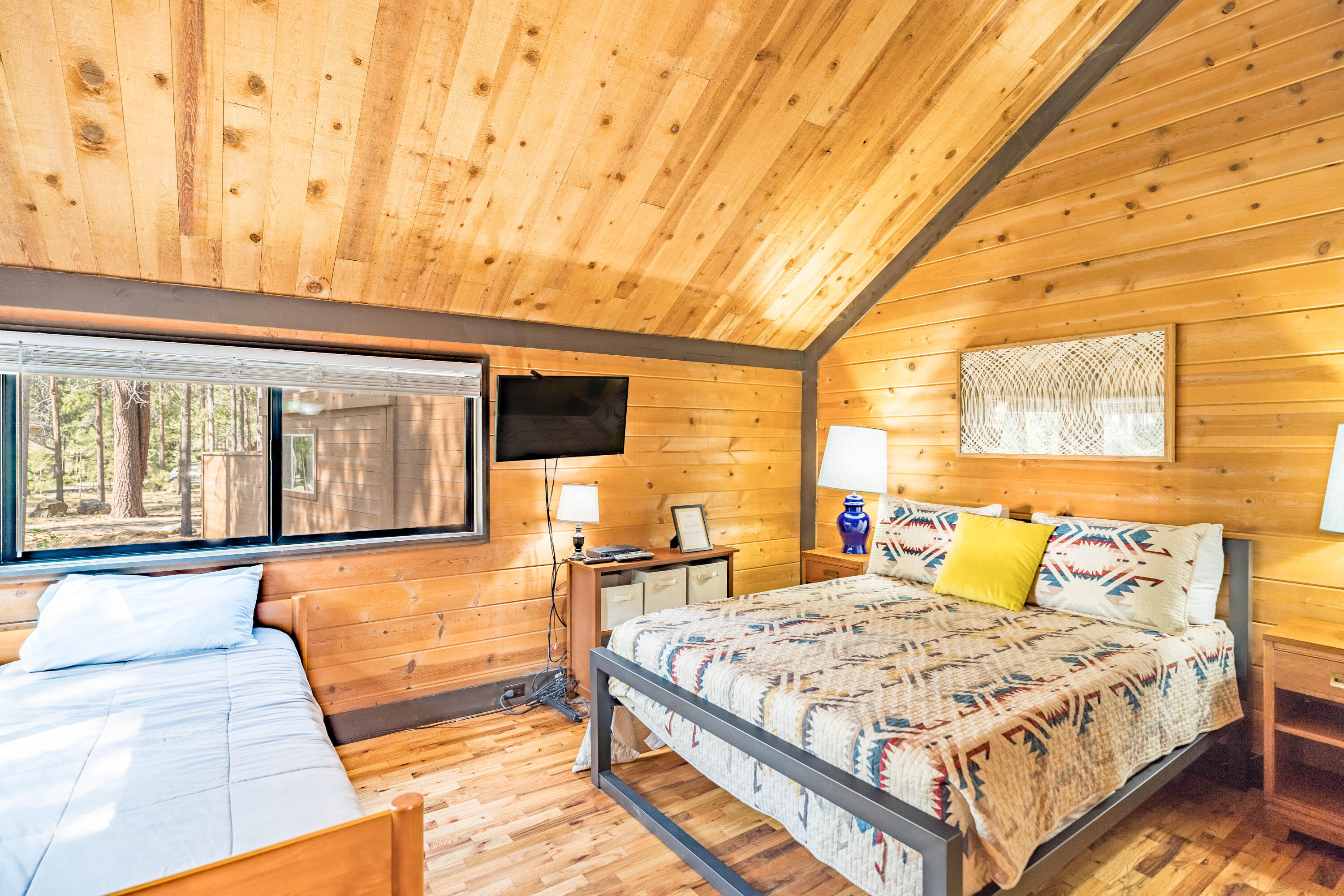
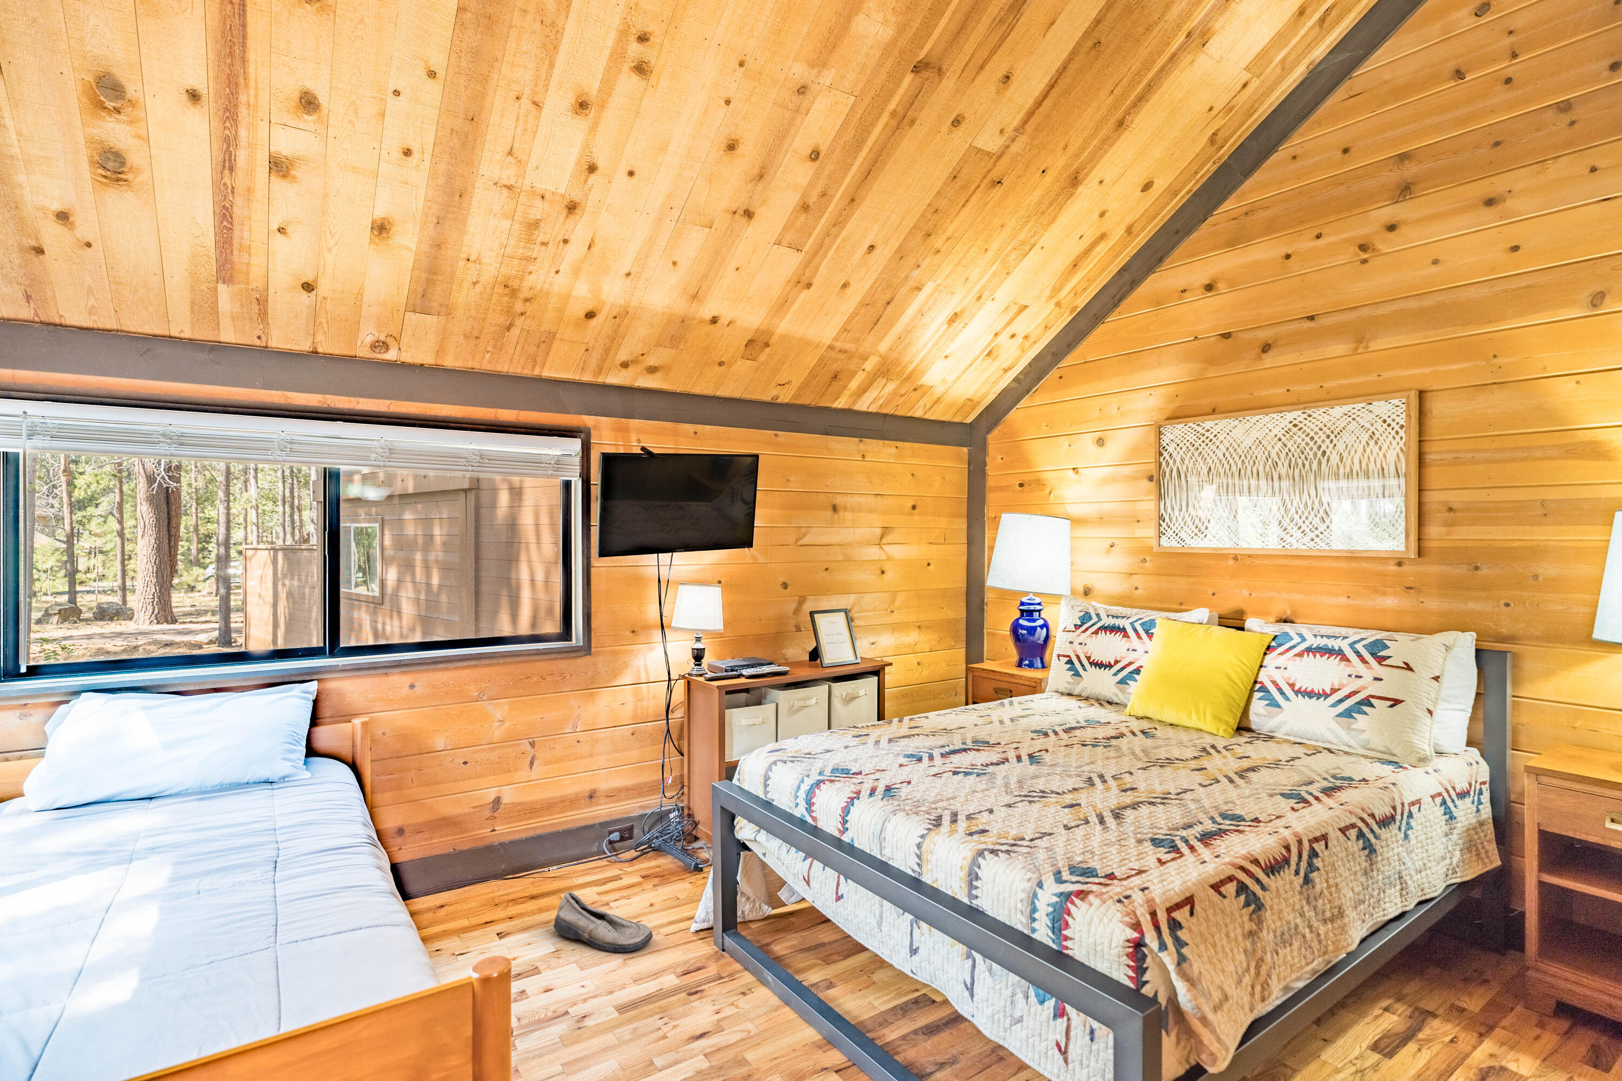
+ shoe (602, 919)
